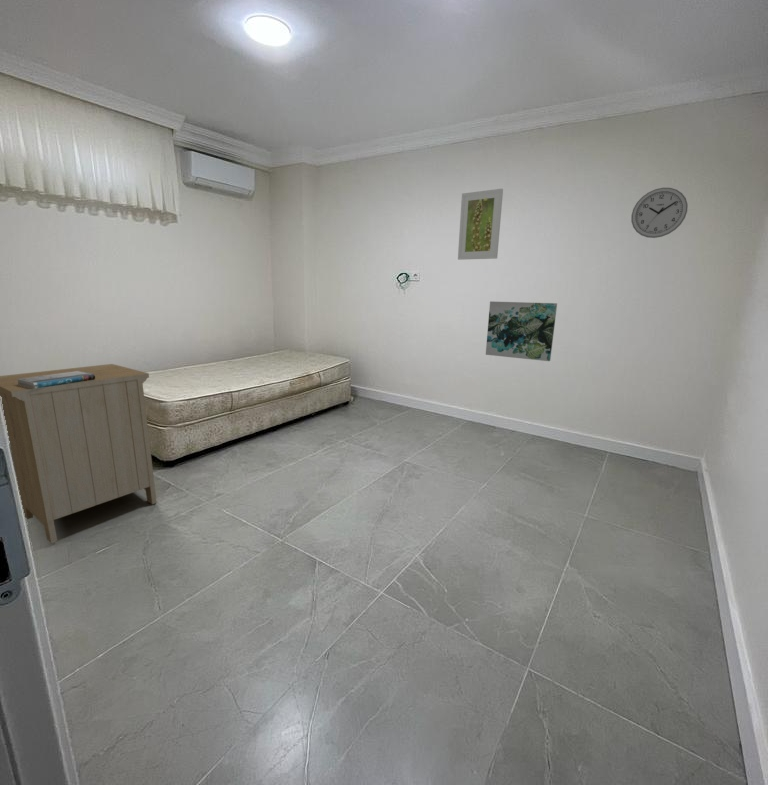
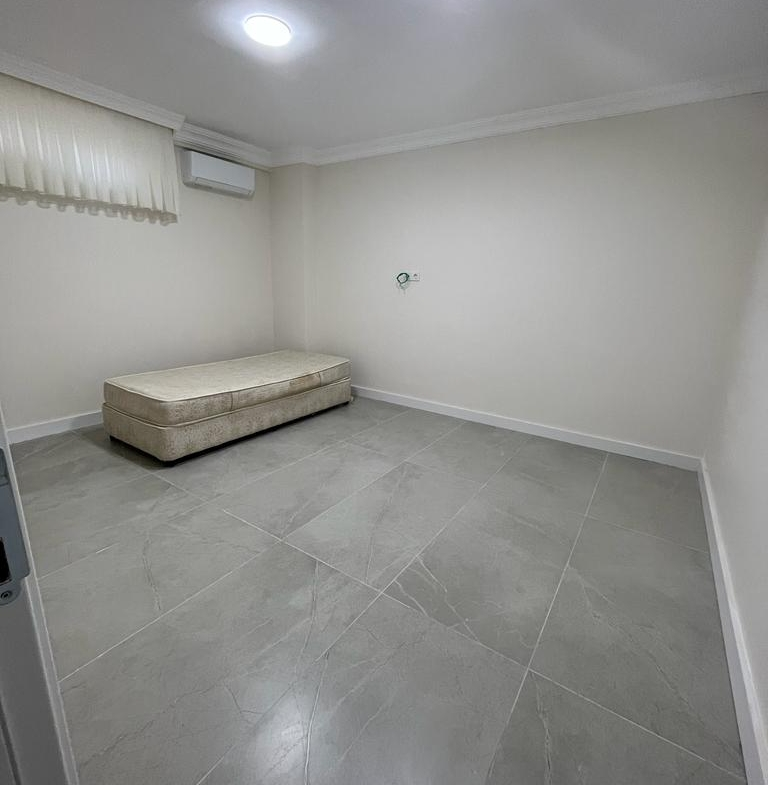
- book (57, 378)
- nightstand (81, 444)
- wall art (519, 330)
- wall clock (658, 212)
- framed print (479, 225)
